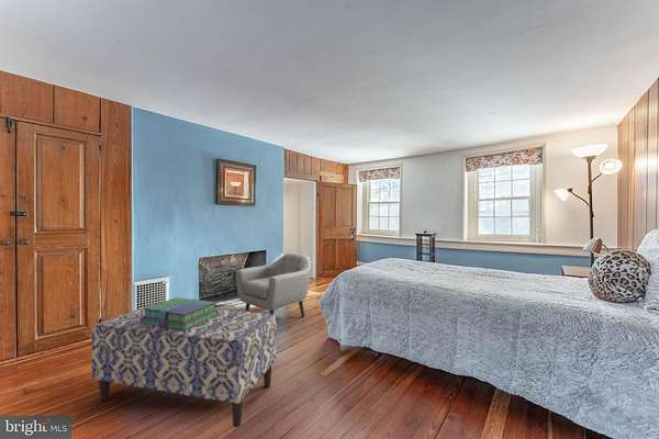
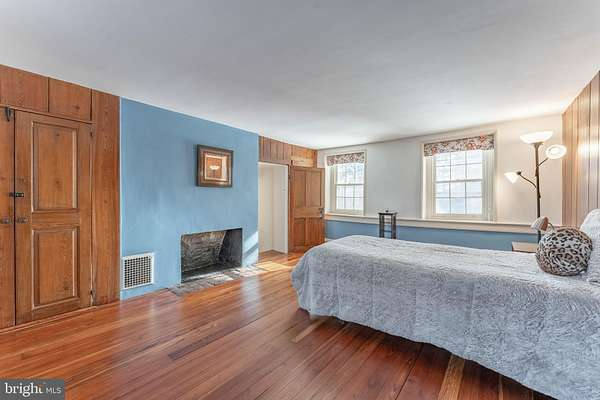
- stack of books (180, 311)
- bench (189, 354)
- armchair (272, 286)
